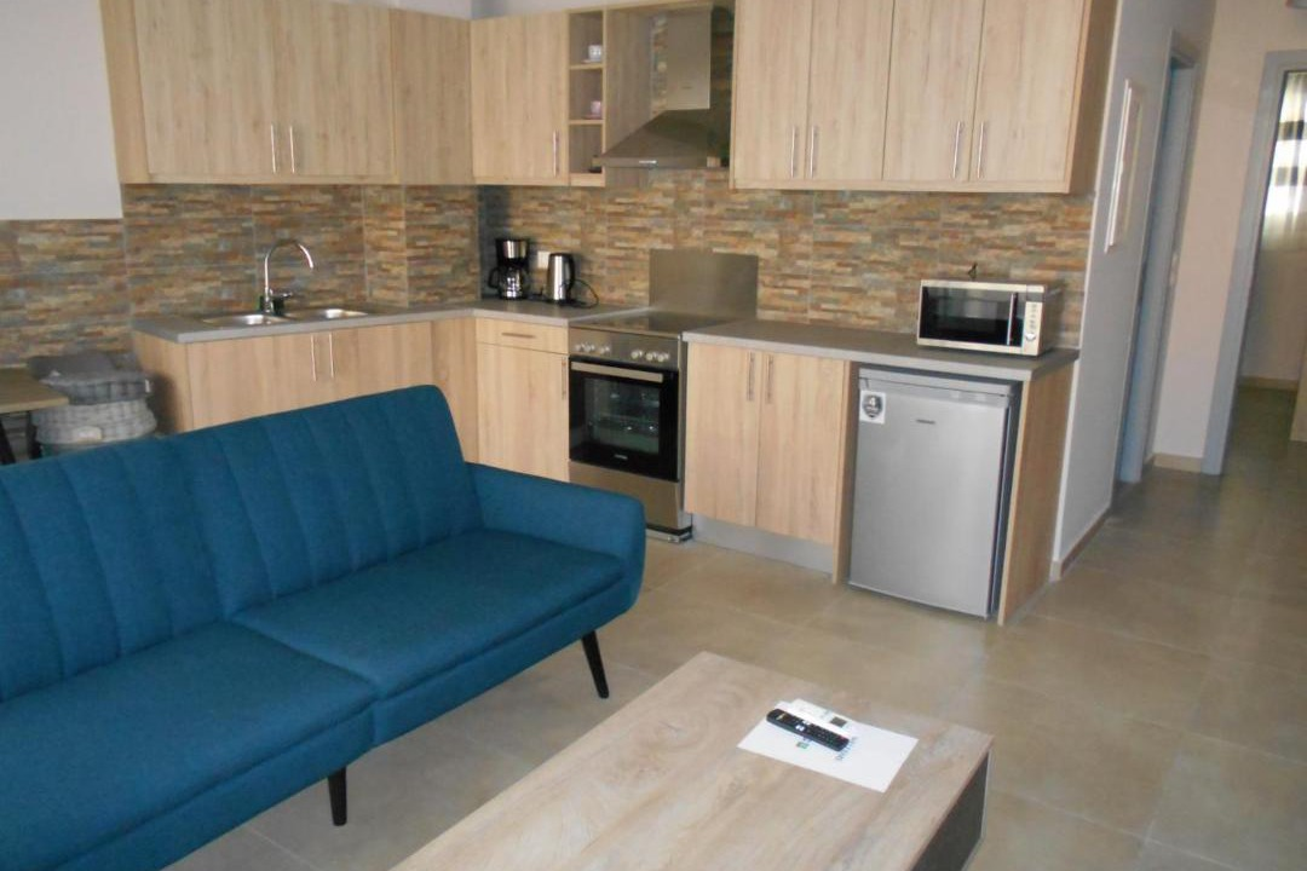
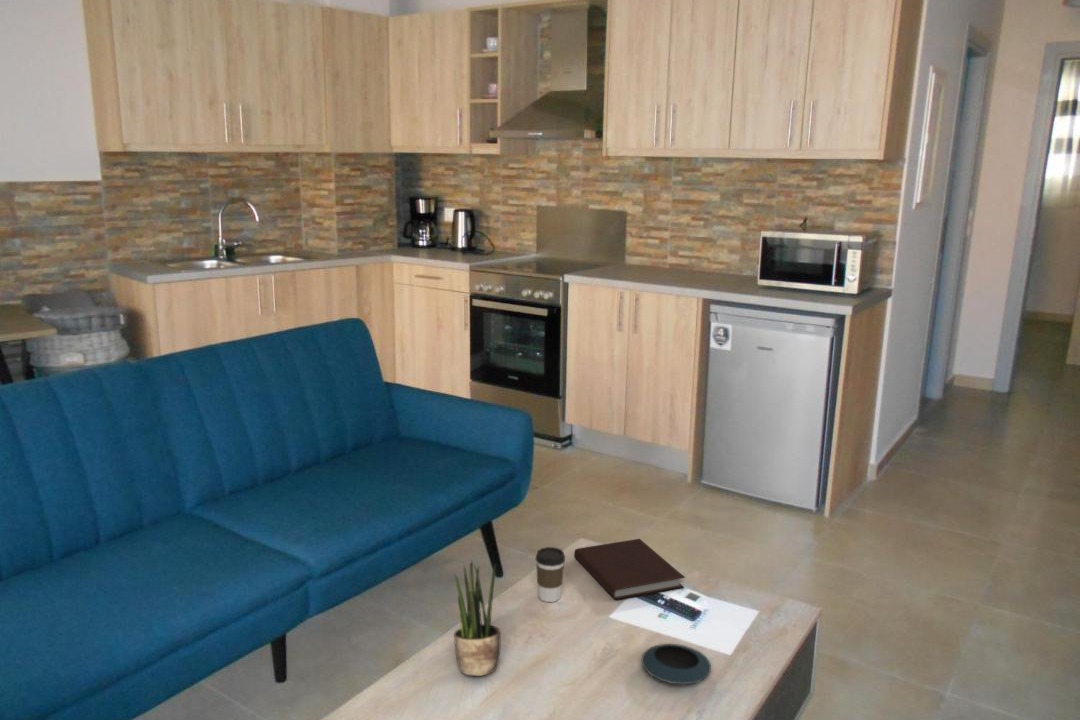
+ saucer (676, 661)
+ potted plant (476, 613)
+ notebook (627, 567)
+ coffee cup (550, 574)
